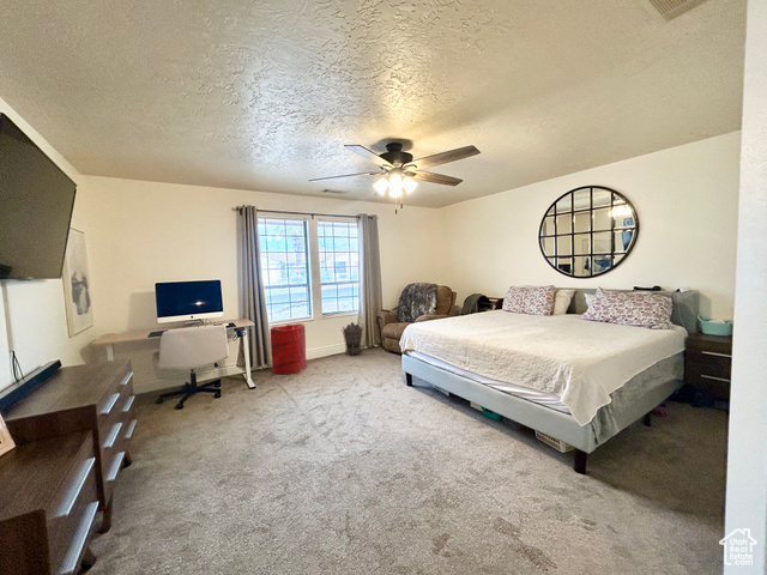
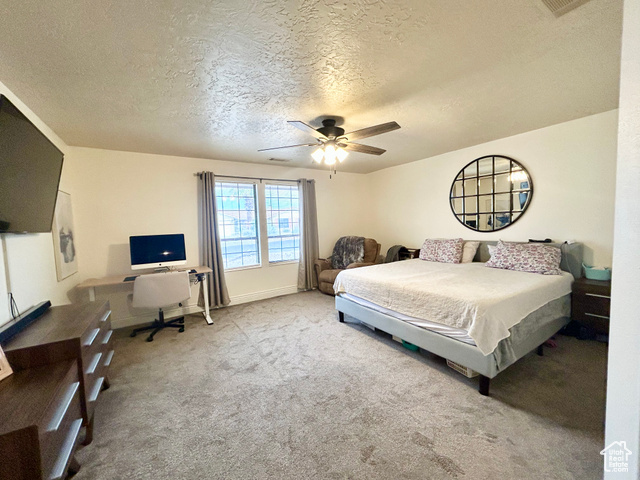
- lantern (352, 338)
- laundry hamper (288, 346)
